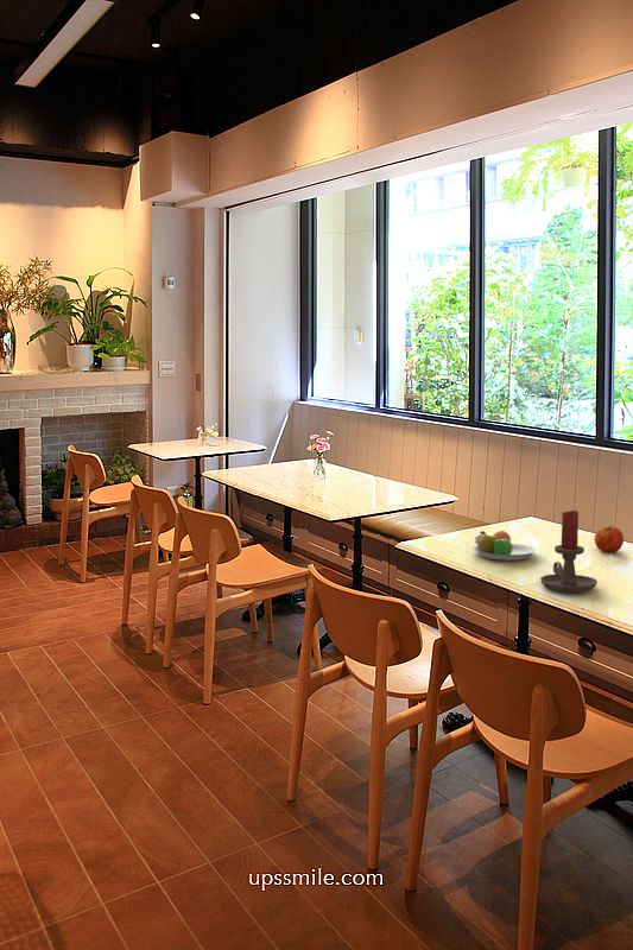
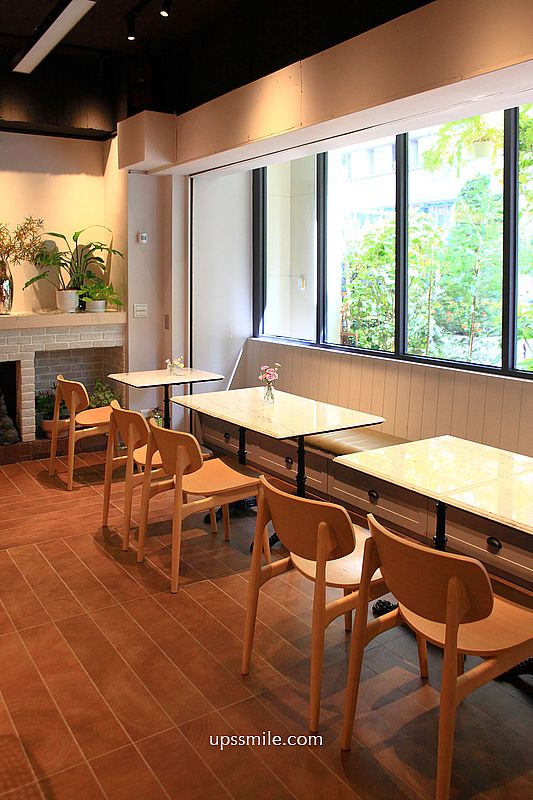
- fruit (608, 538)
- candle holder (566, 546)
- fruit bowl (502, 543)
